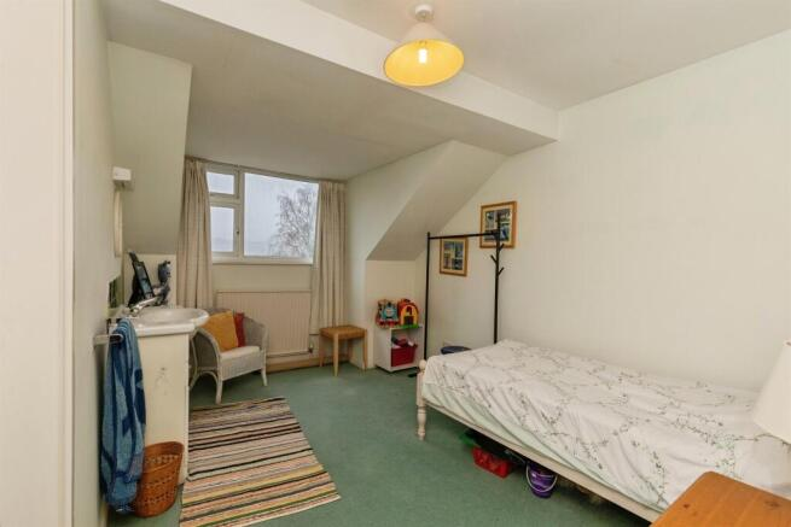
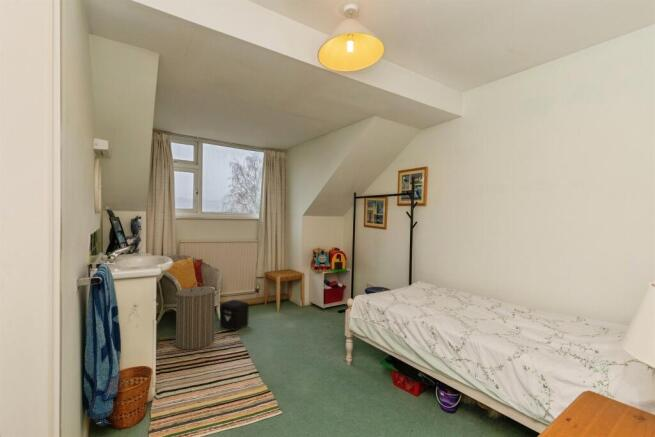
+ air purifier (233, 314)
+ laundry hamper (195, 312)
